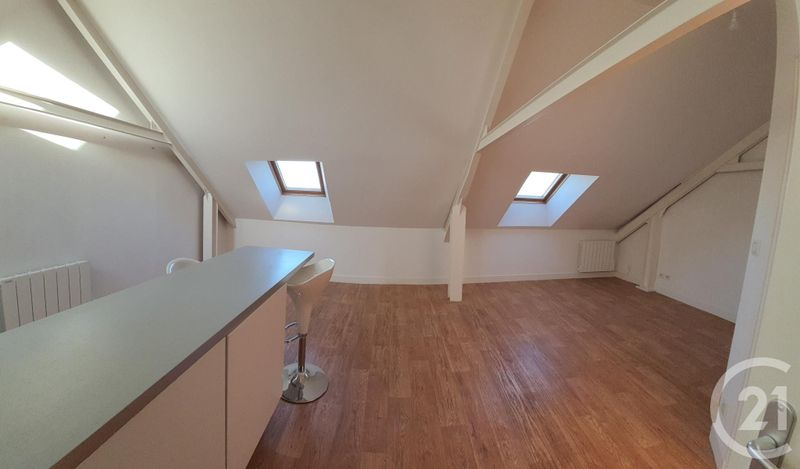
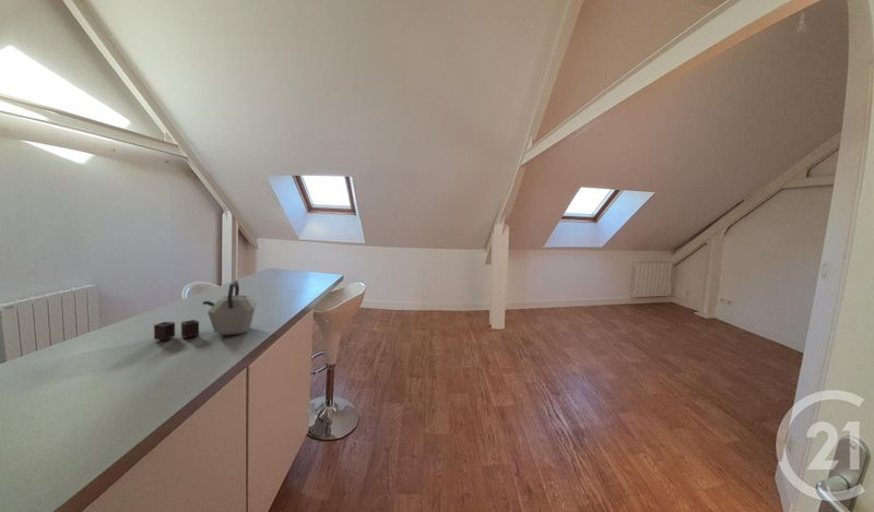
+ kettle (209, 310)
